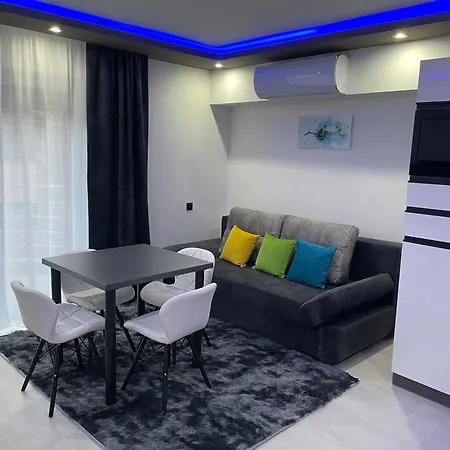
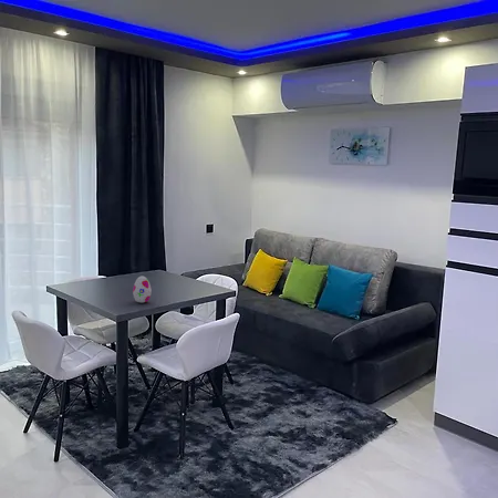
+ decorative egg (142, 289)
